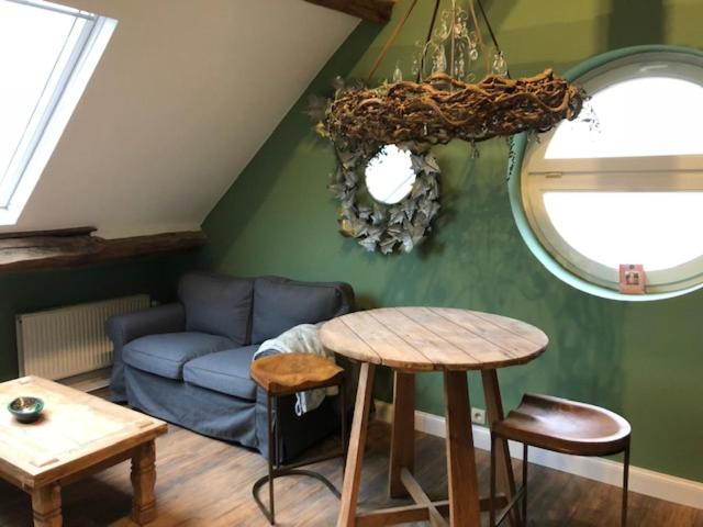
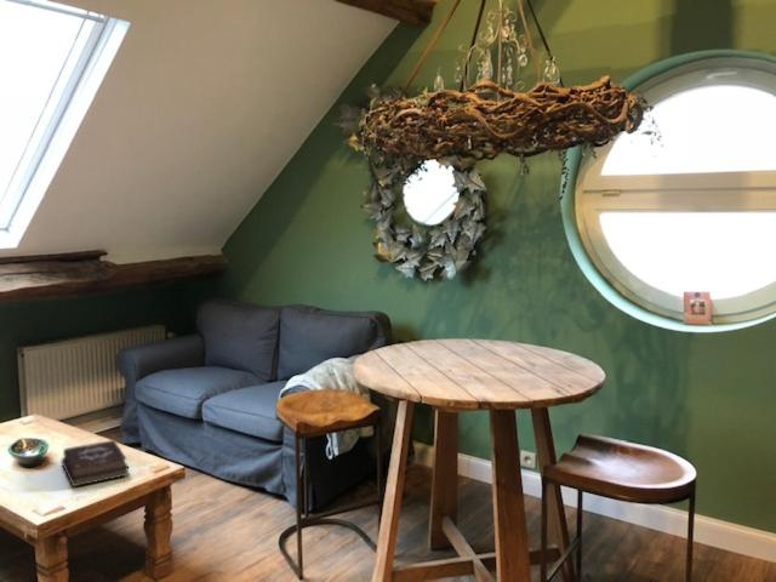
+ hardback book (95, 461)
